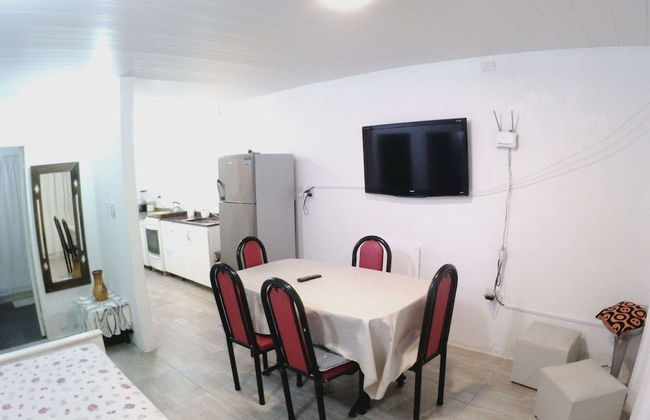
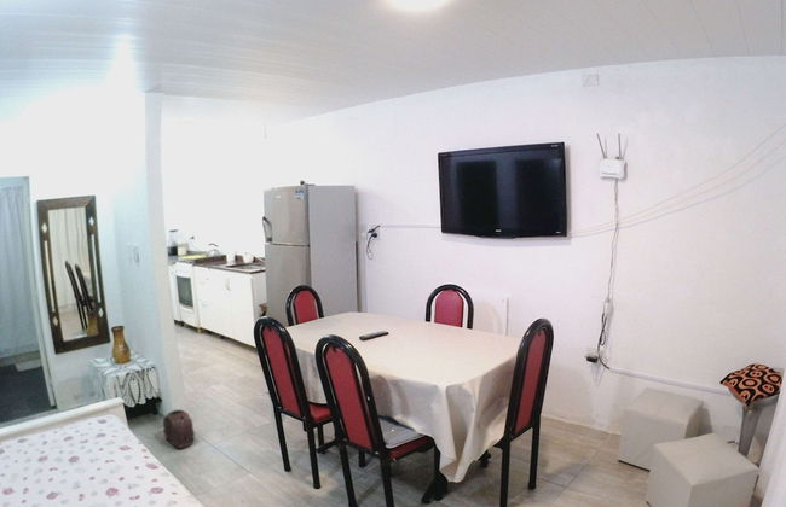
+ bag (178, 426)
